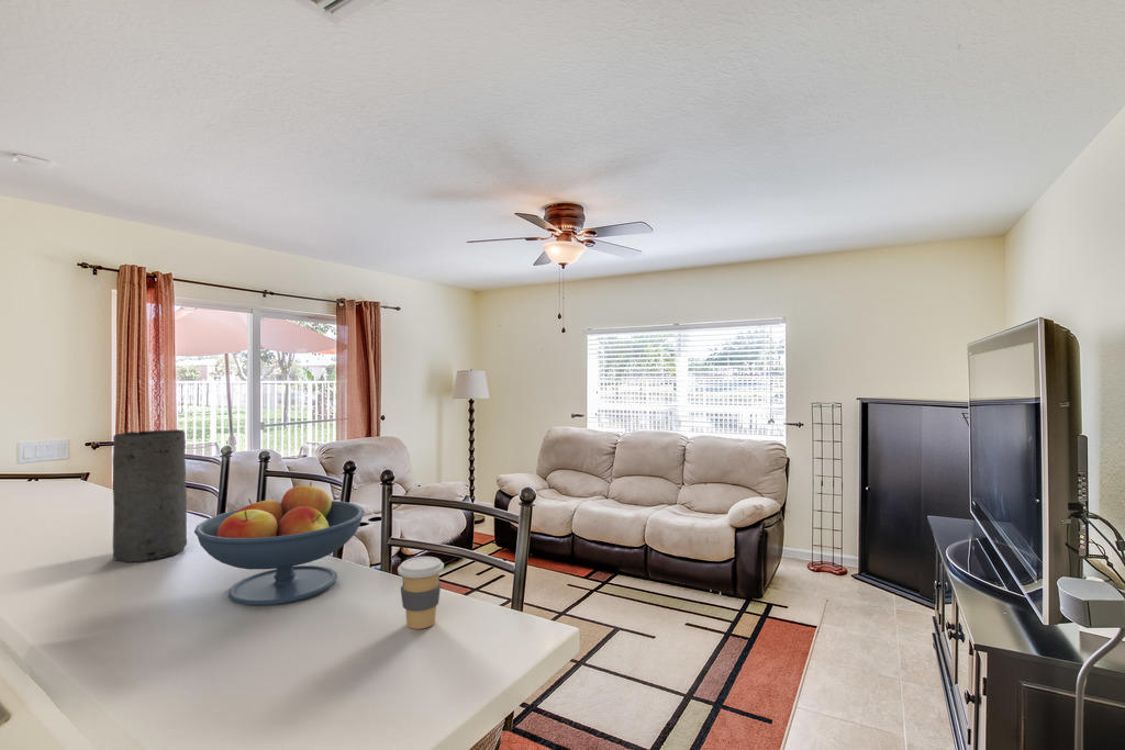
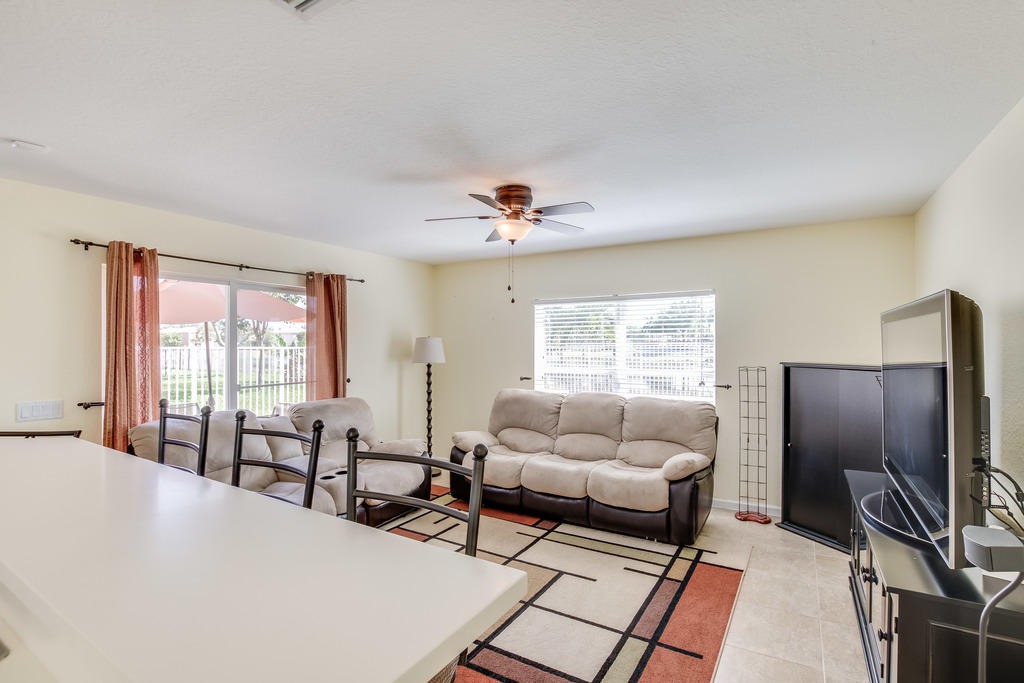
- fruit bowl (285, 539)
- vase (151, 492)
- coffee cup (421, 592)
